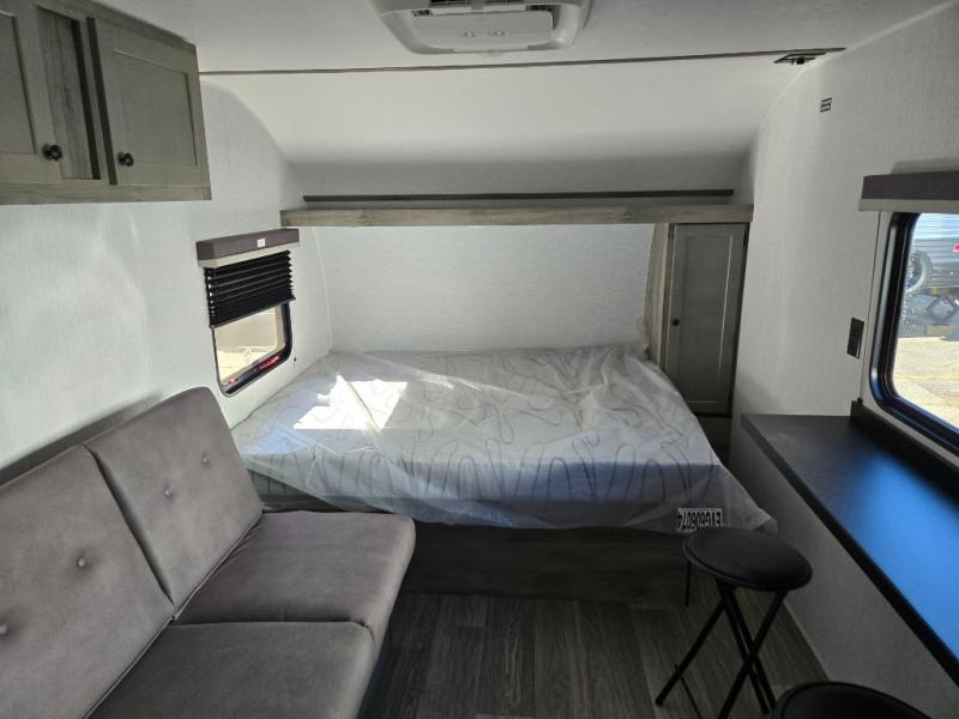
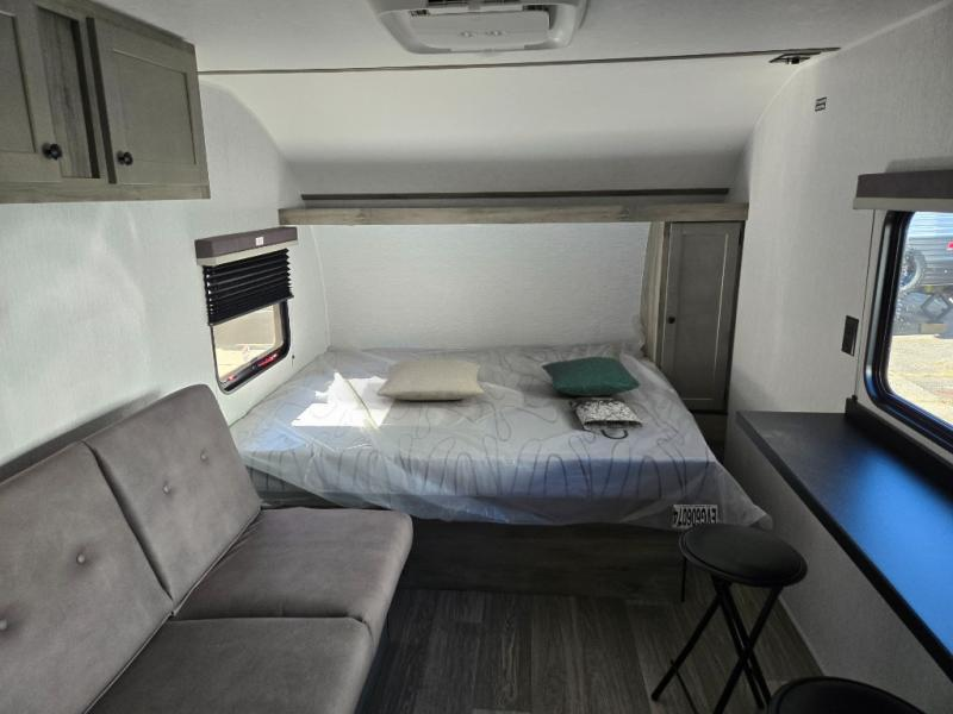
+ pillow (587, 376)
+ tote bag (606, 415)
+ pillow (432, 378)
